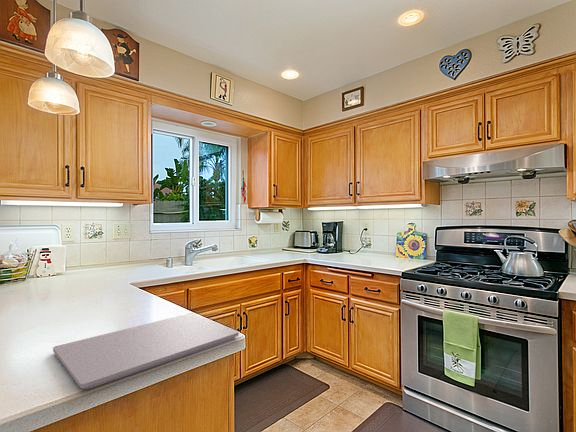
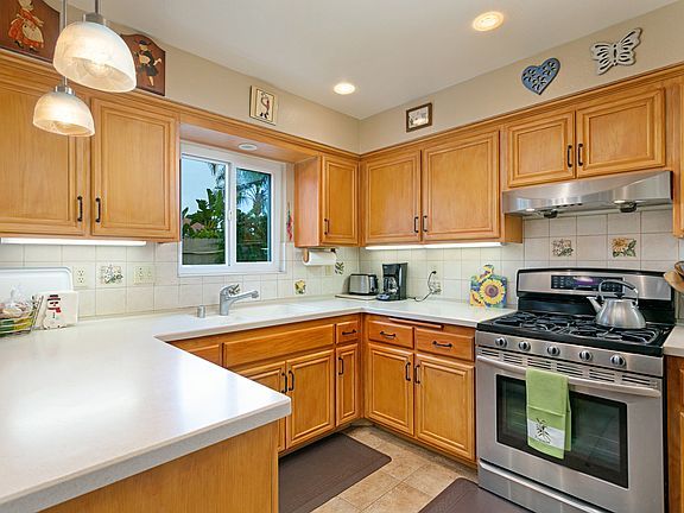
- cutting board (151, 341)
